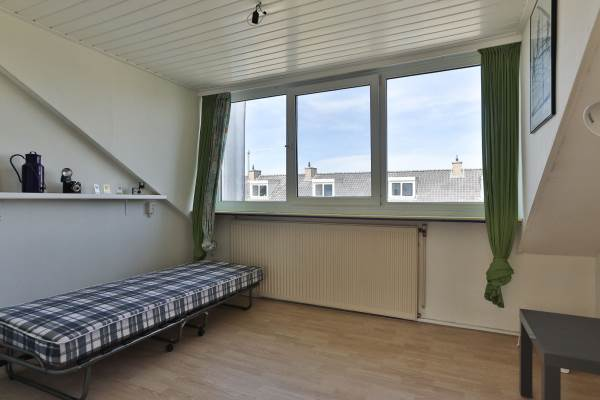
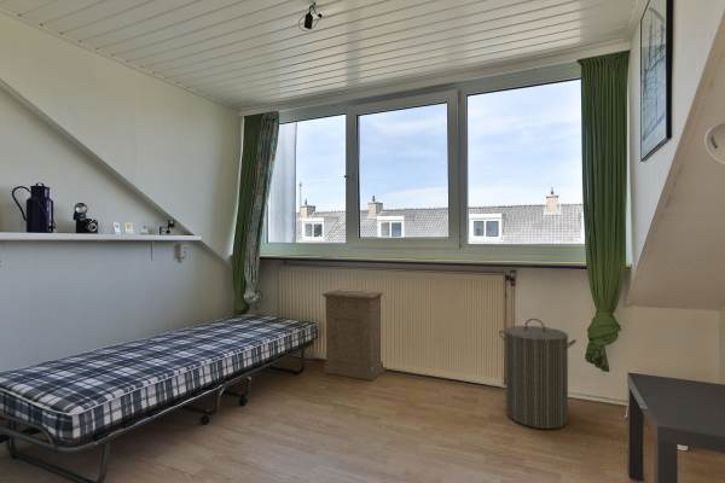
+ cabinet (354, 331)
+ laundry hamper (535, 367)
